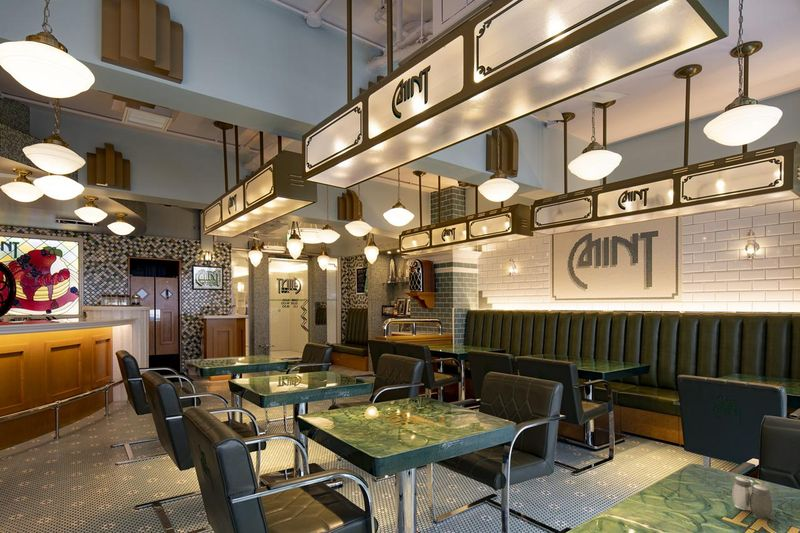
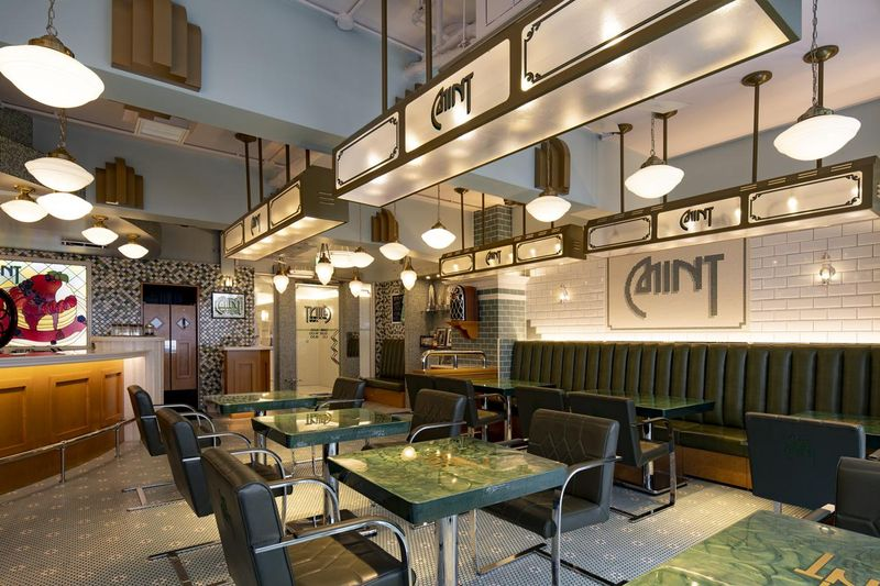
- salt and pepper shaker (751, 497)
